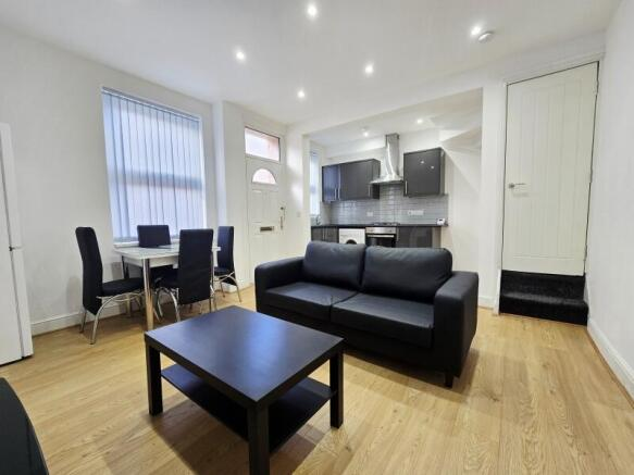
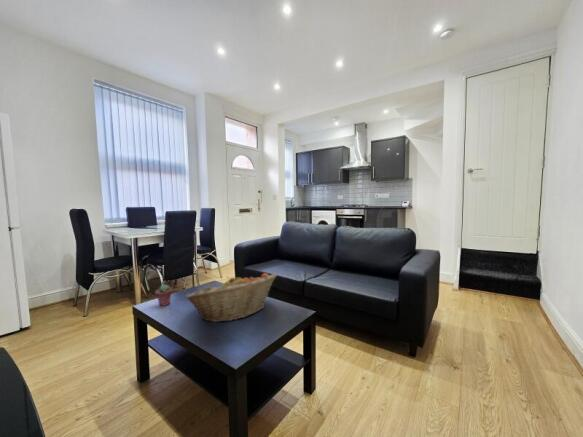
+ potted succulent (164, 294)
+ fruit basket (233, 292)
